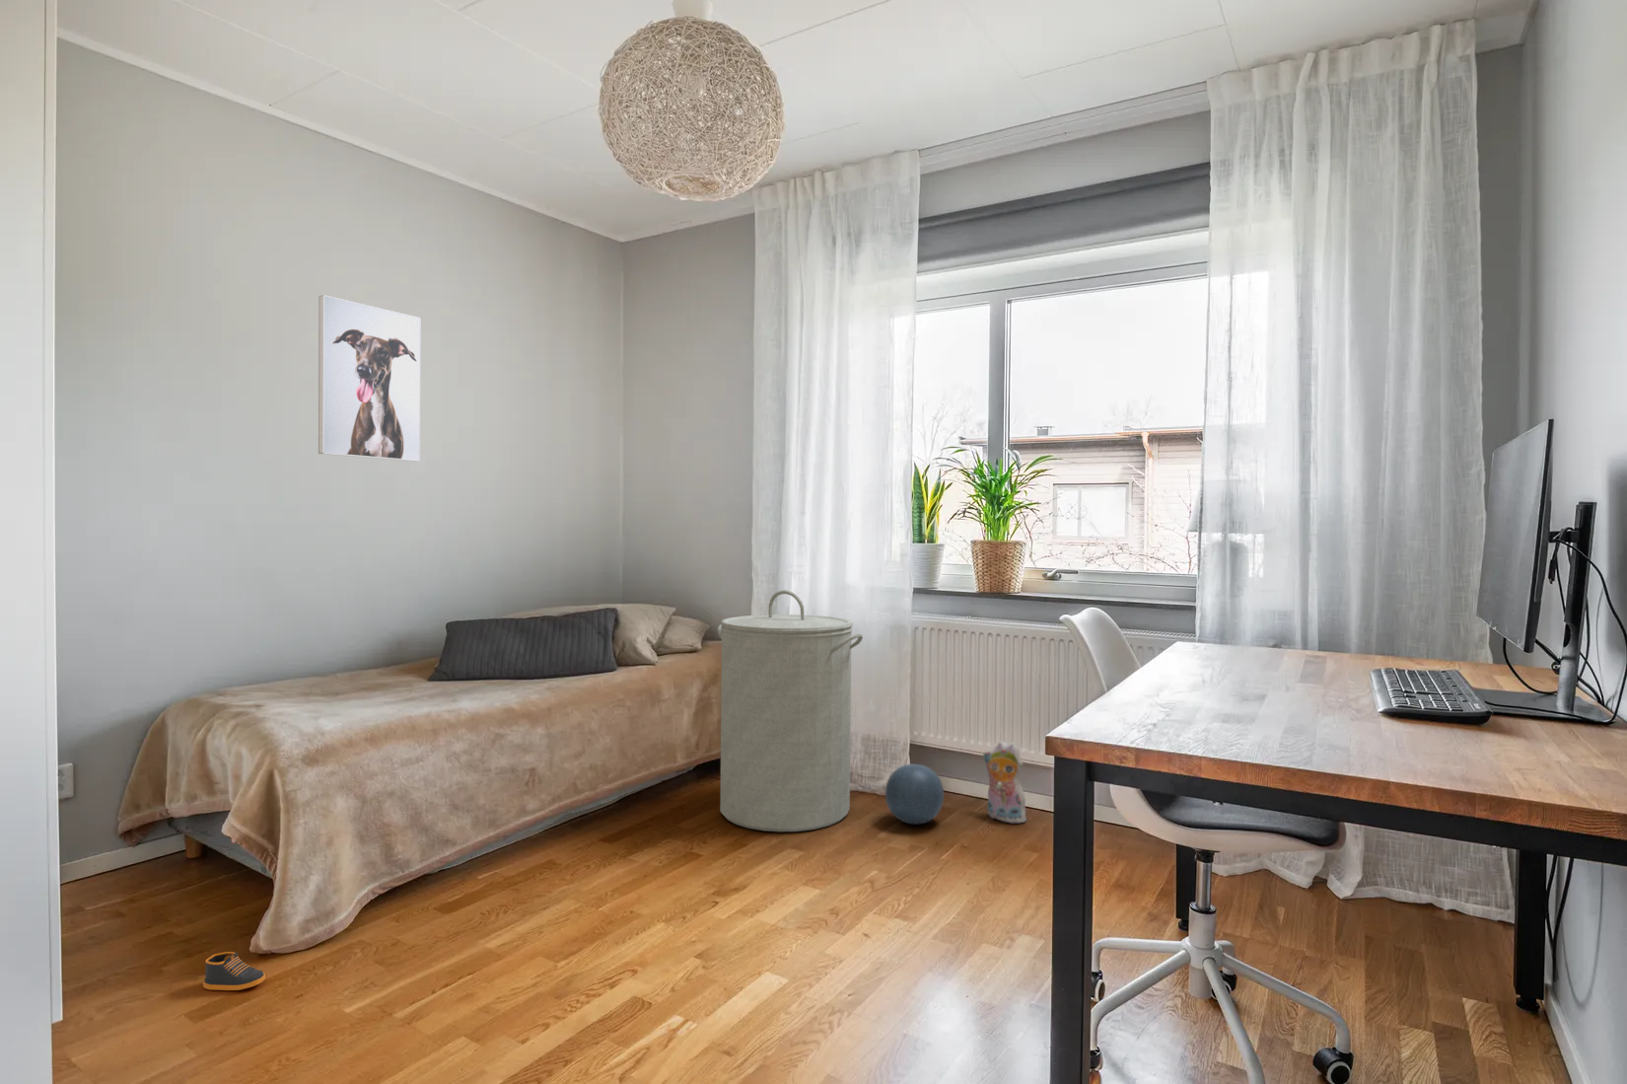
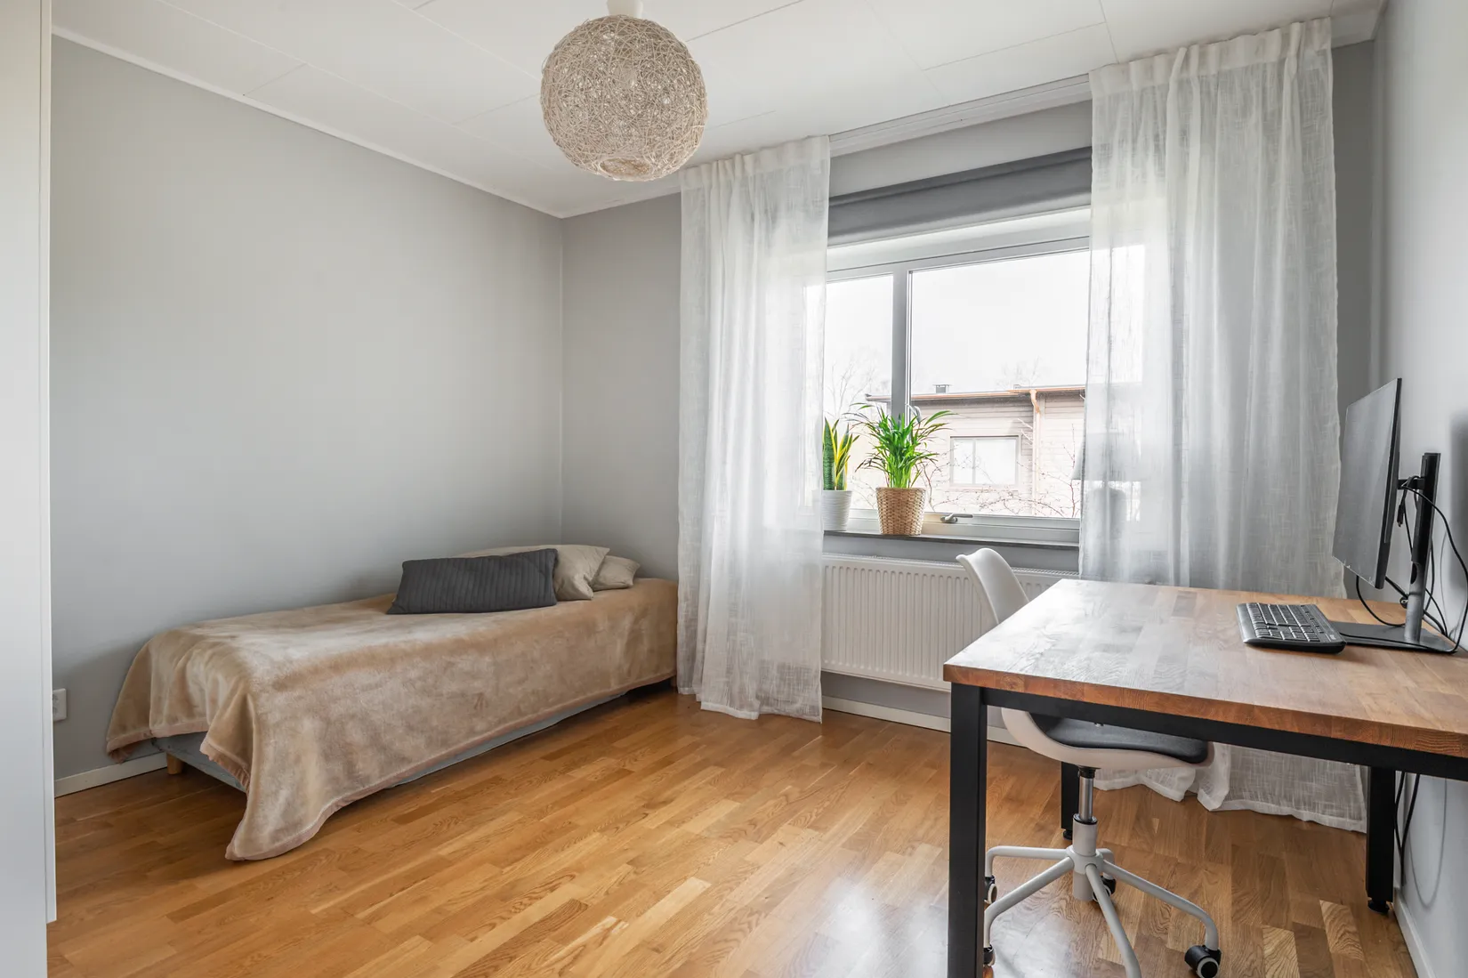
- ball (915, 792)
- laundry hamper (786, 700)
- shoe (235, 969)
- plush toy (1004, 779)
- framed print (371, 382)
